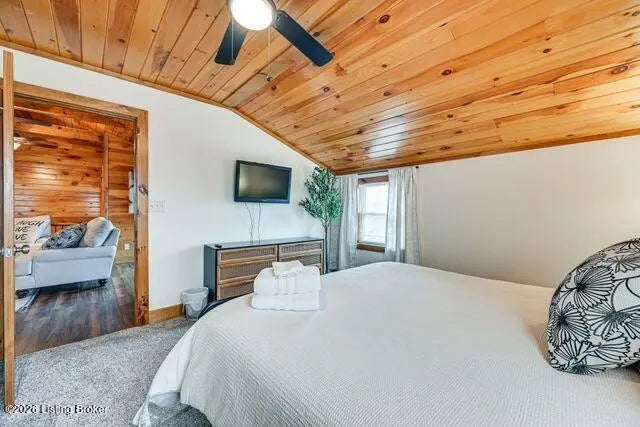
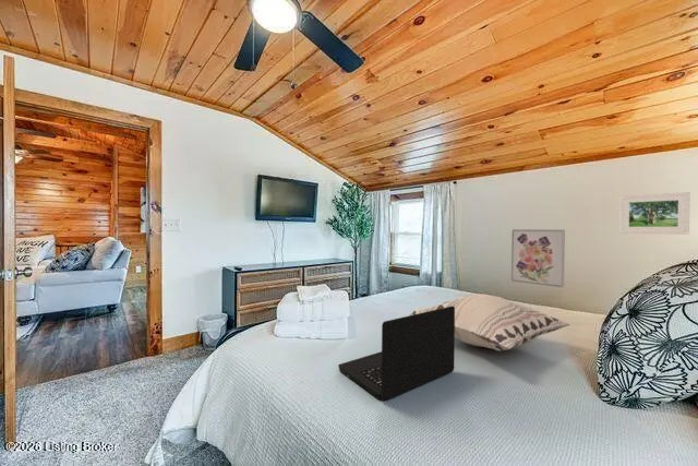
+ decorative pillow (484, 319)
+ laptop (395, 337)
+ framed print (652, 214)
+ wall art (537, 256)
